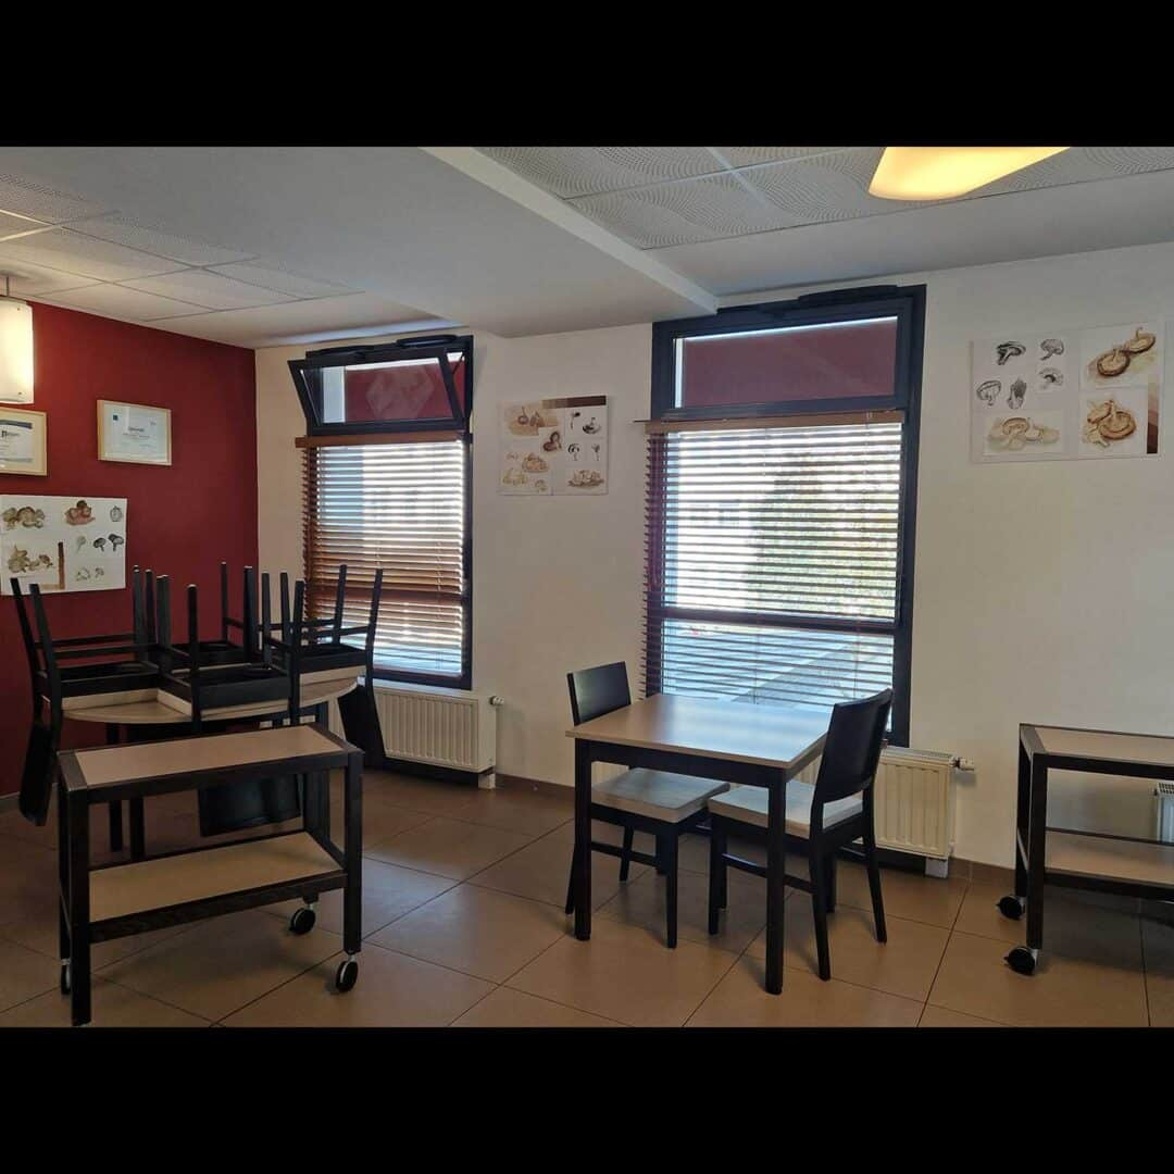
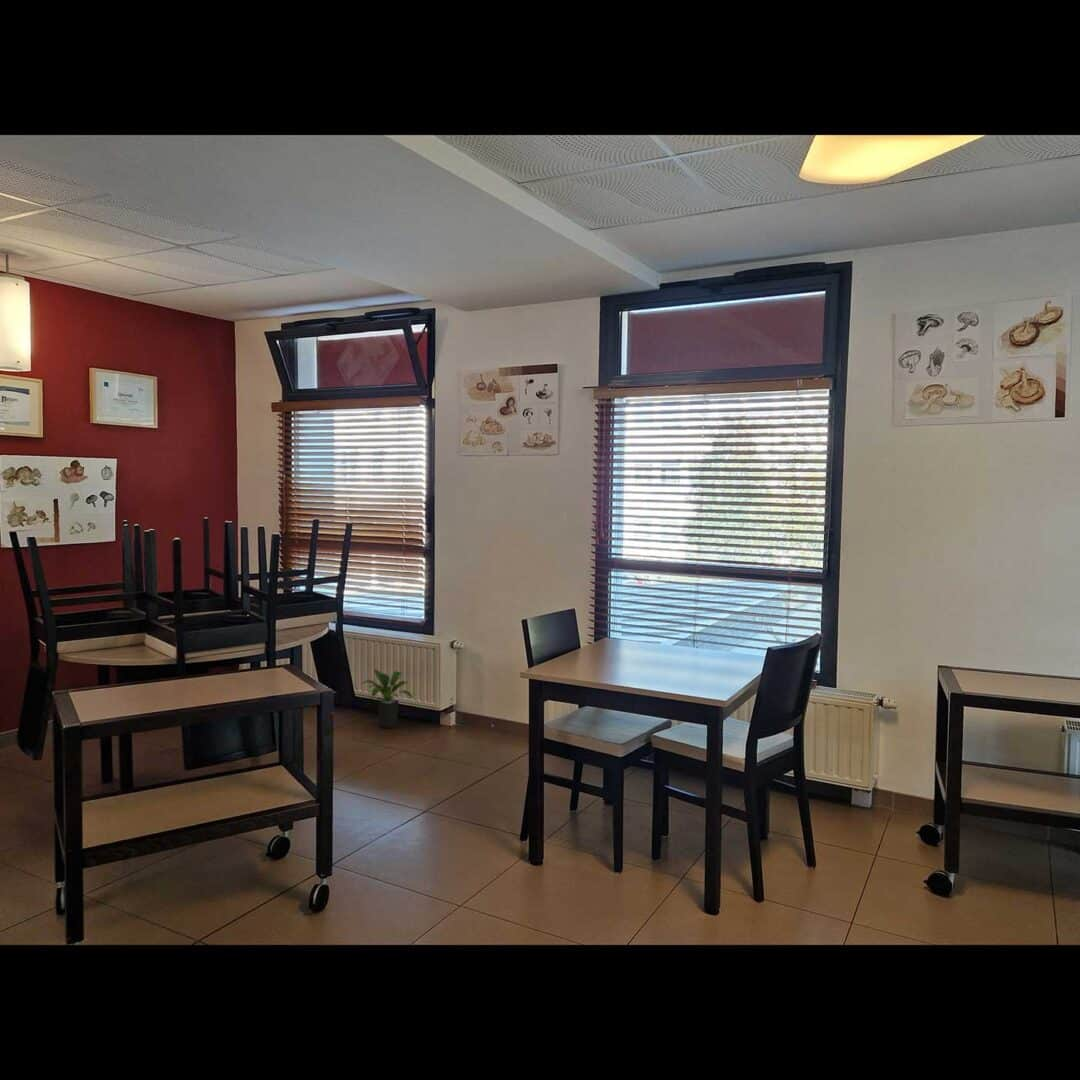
+ potted plant (387, 697)
